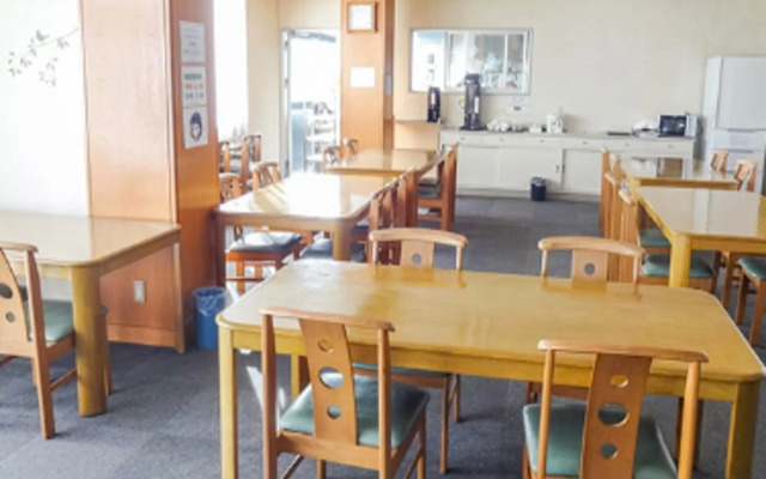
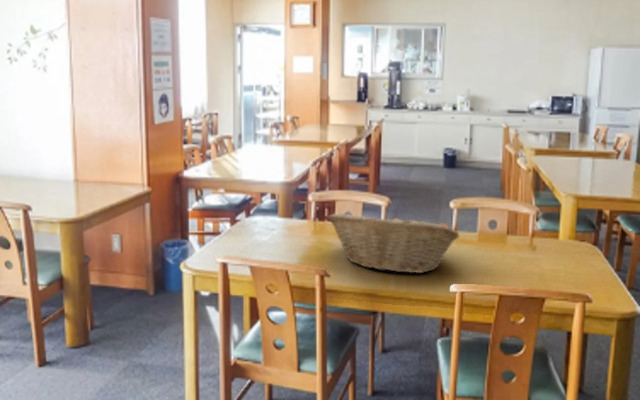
+ fruit basket (391, 236)
